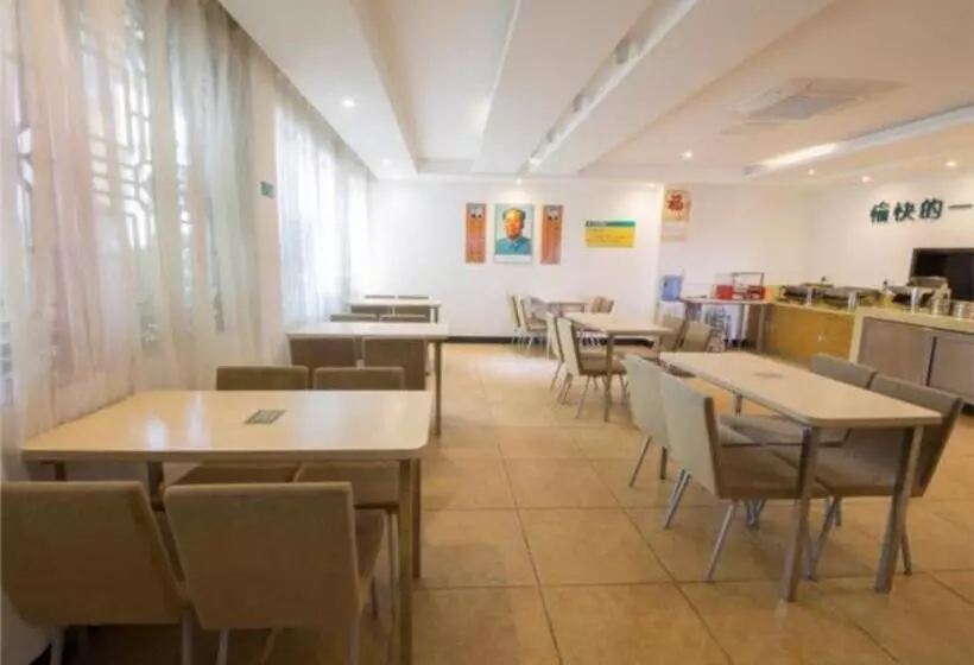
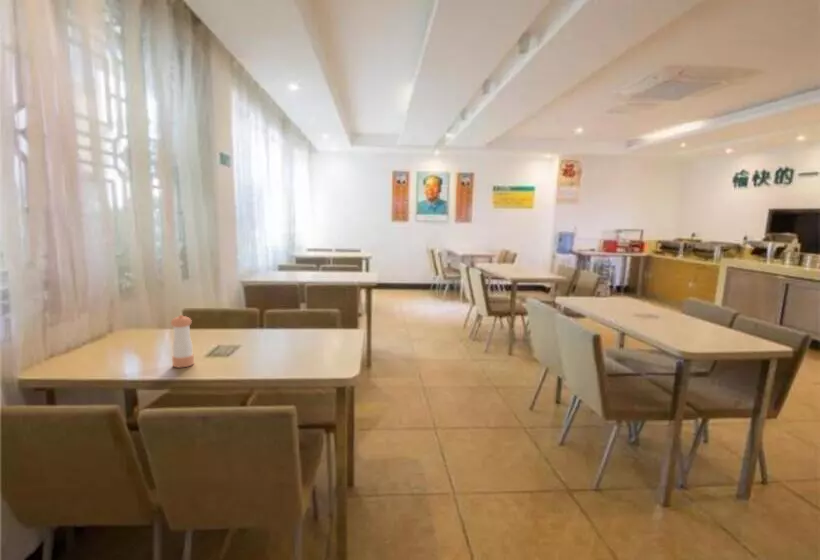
+ pepper shaker (182, 339)
